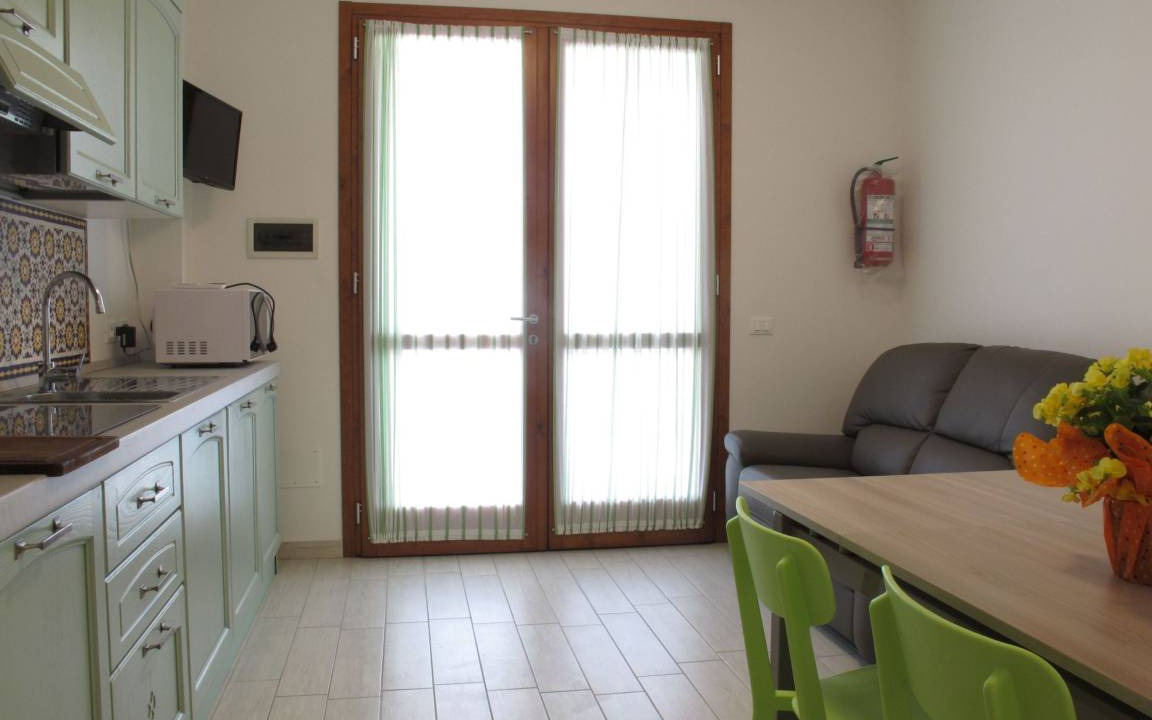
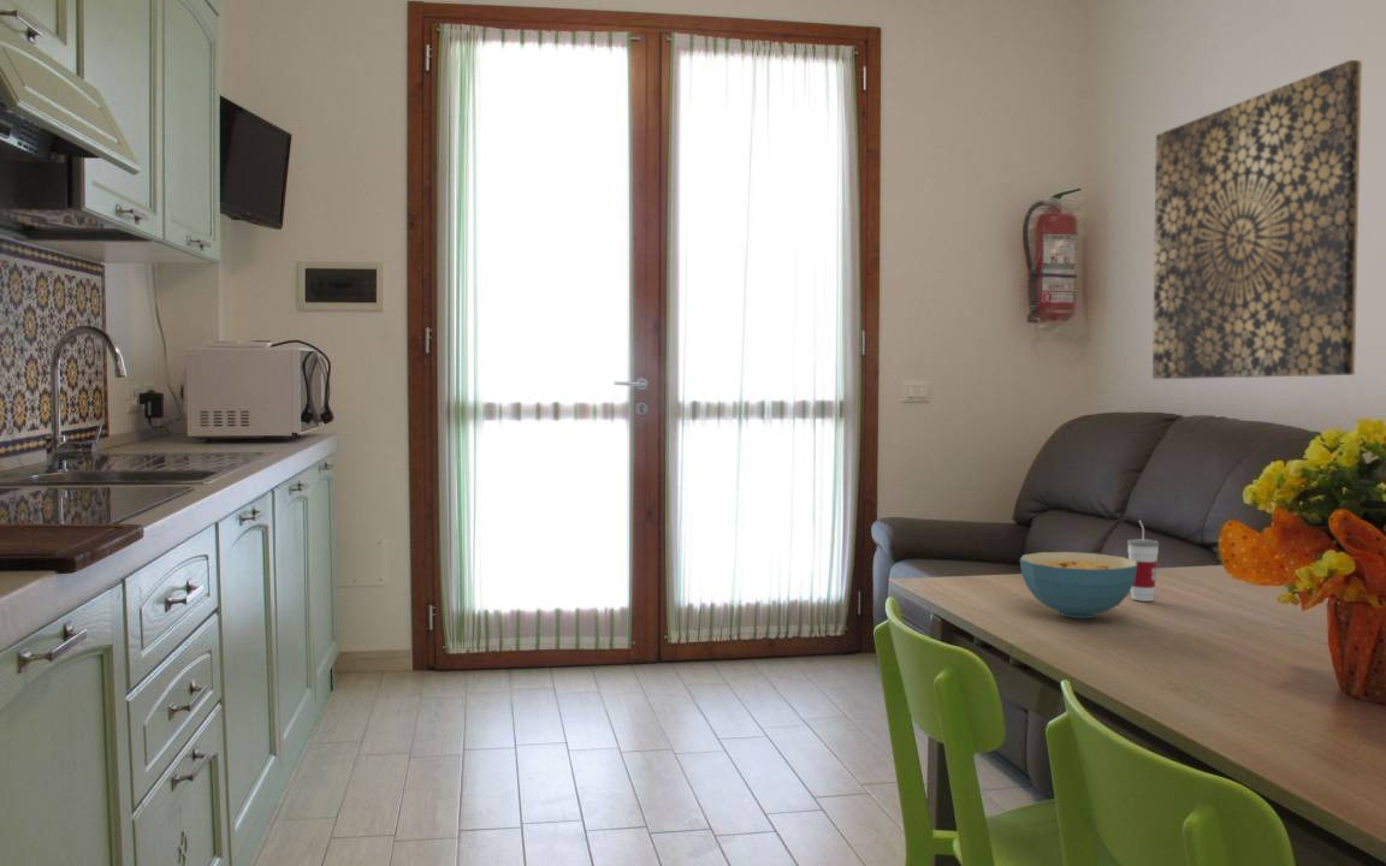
+ cup (1142, 559)
+ wall art (1243, 239)
+ cereal bowl (1077, 587)
